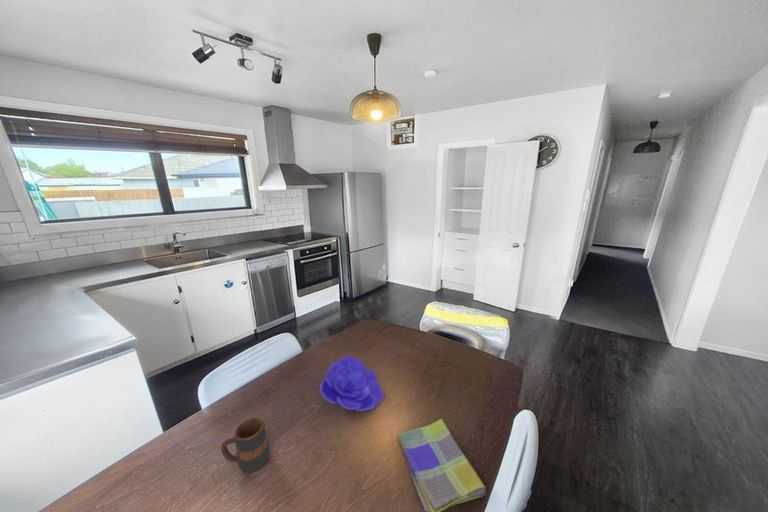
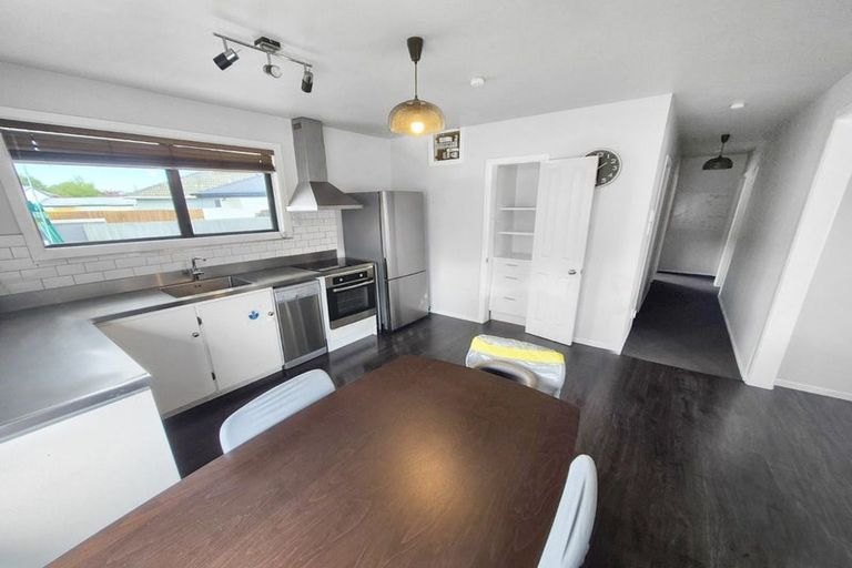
- dish towel (437, 460)
- mug (245, 446)
- decorative bowl (351, 384)
